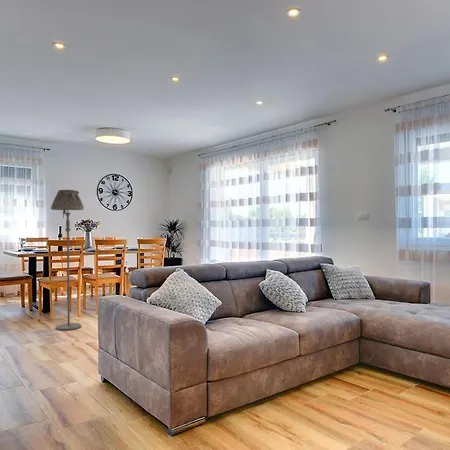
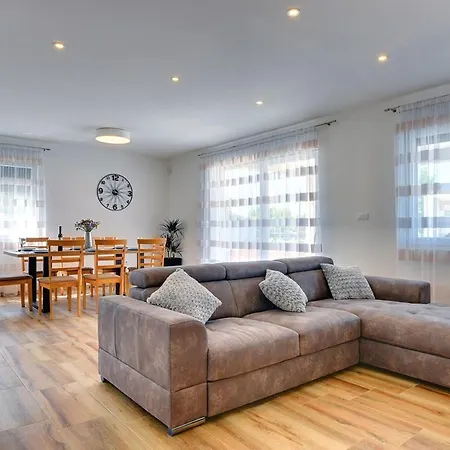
- floor lamp (67, 258)
